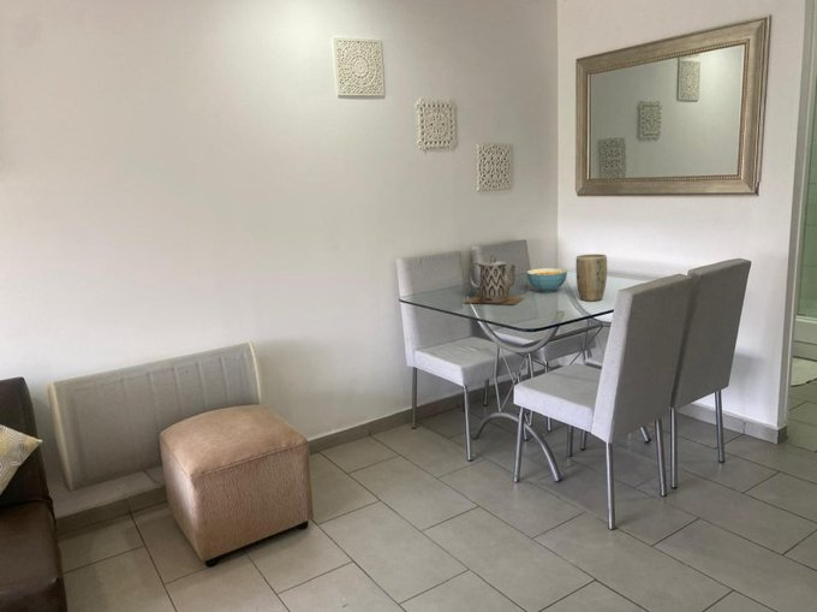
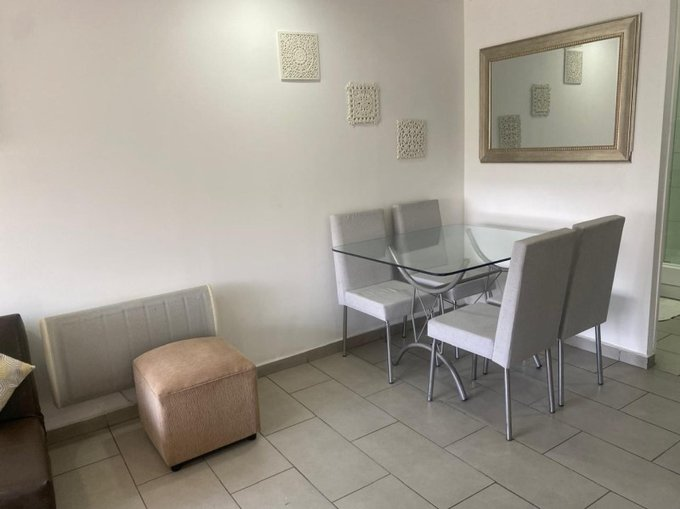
- cereal bowl (547, 280)
- plant pot (591, 277)
- teapot (493, 277)
